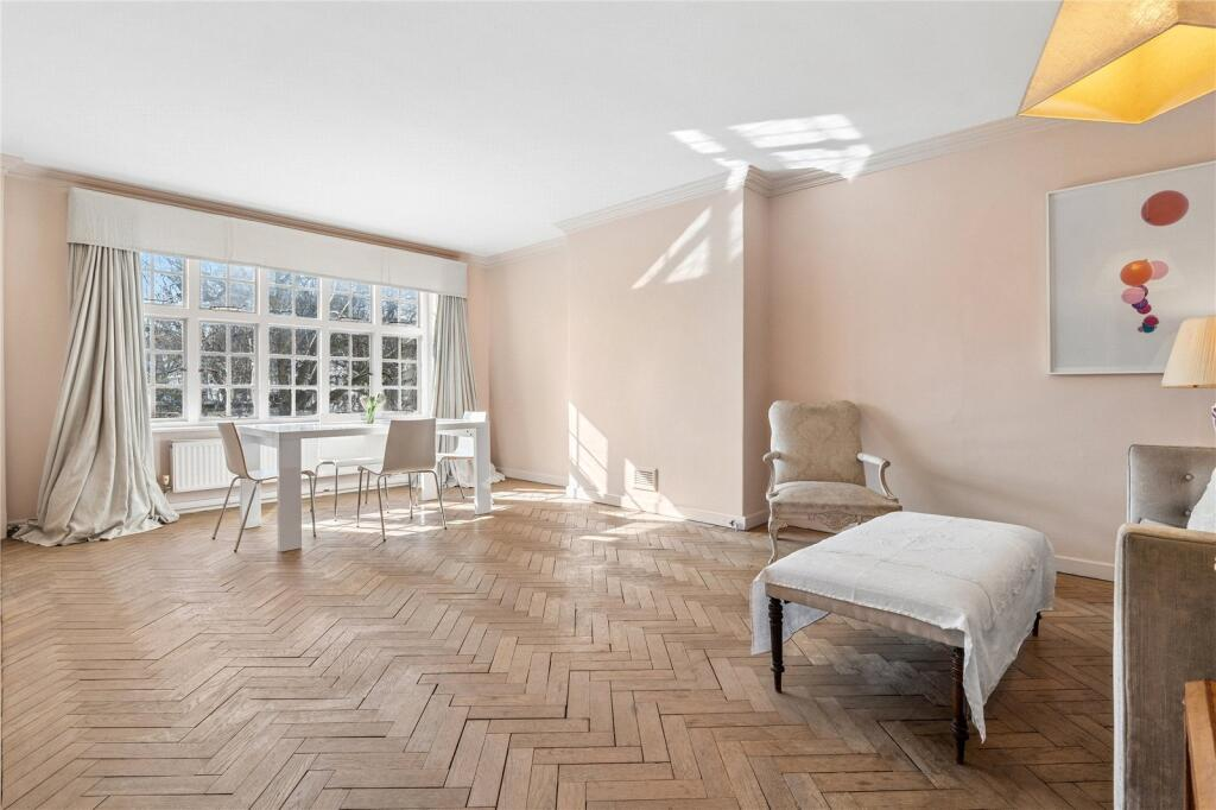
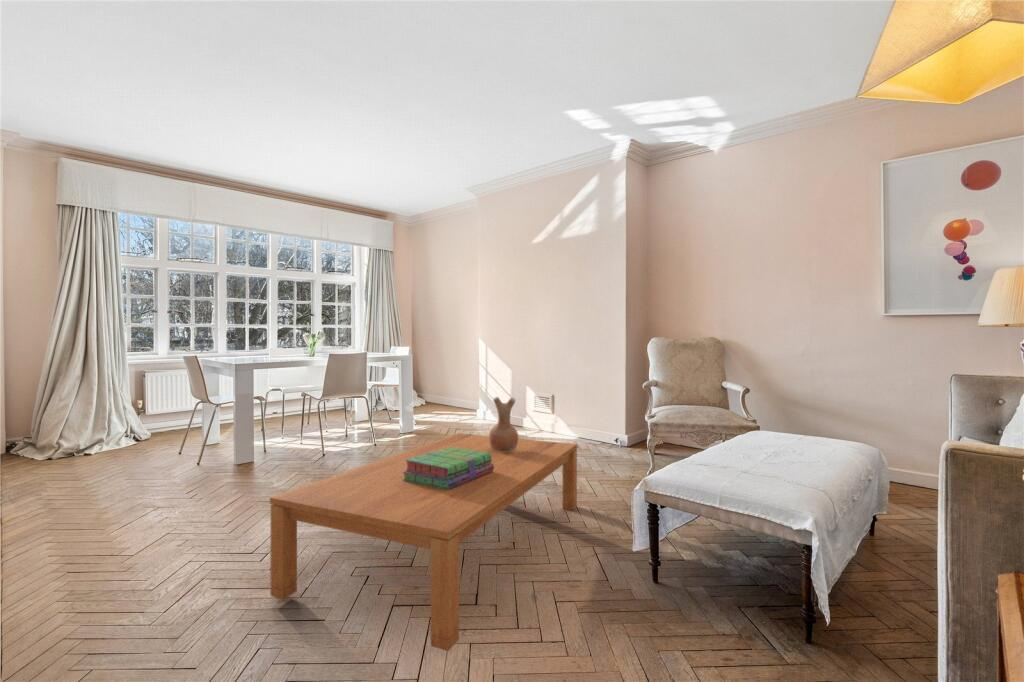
+ stack of books (449, 465)
+ coffee table (455, 504)
+ vase (503, 422)
